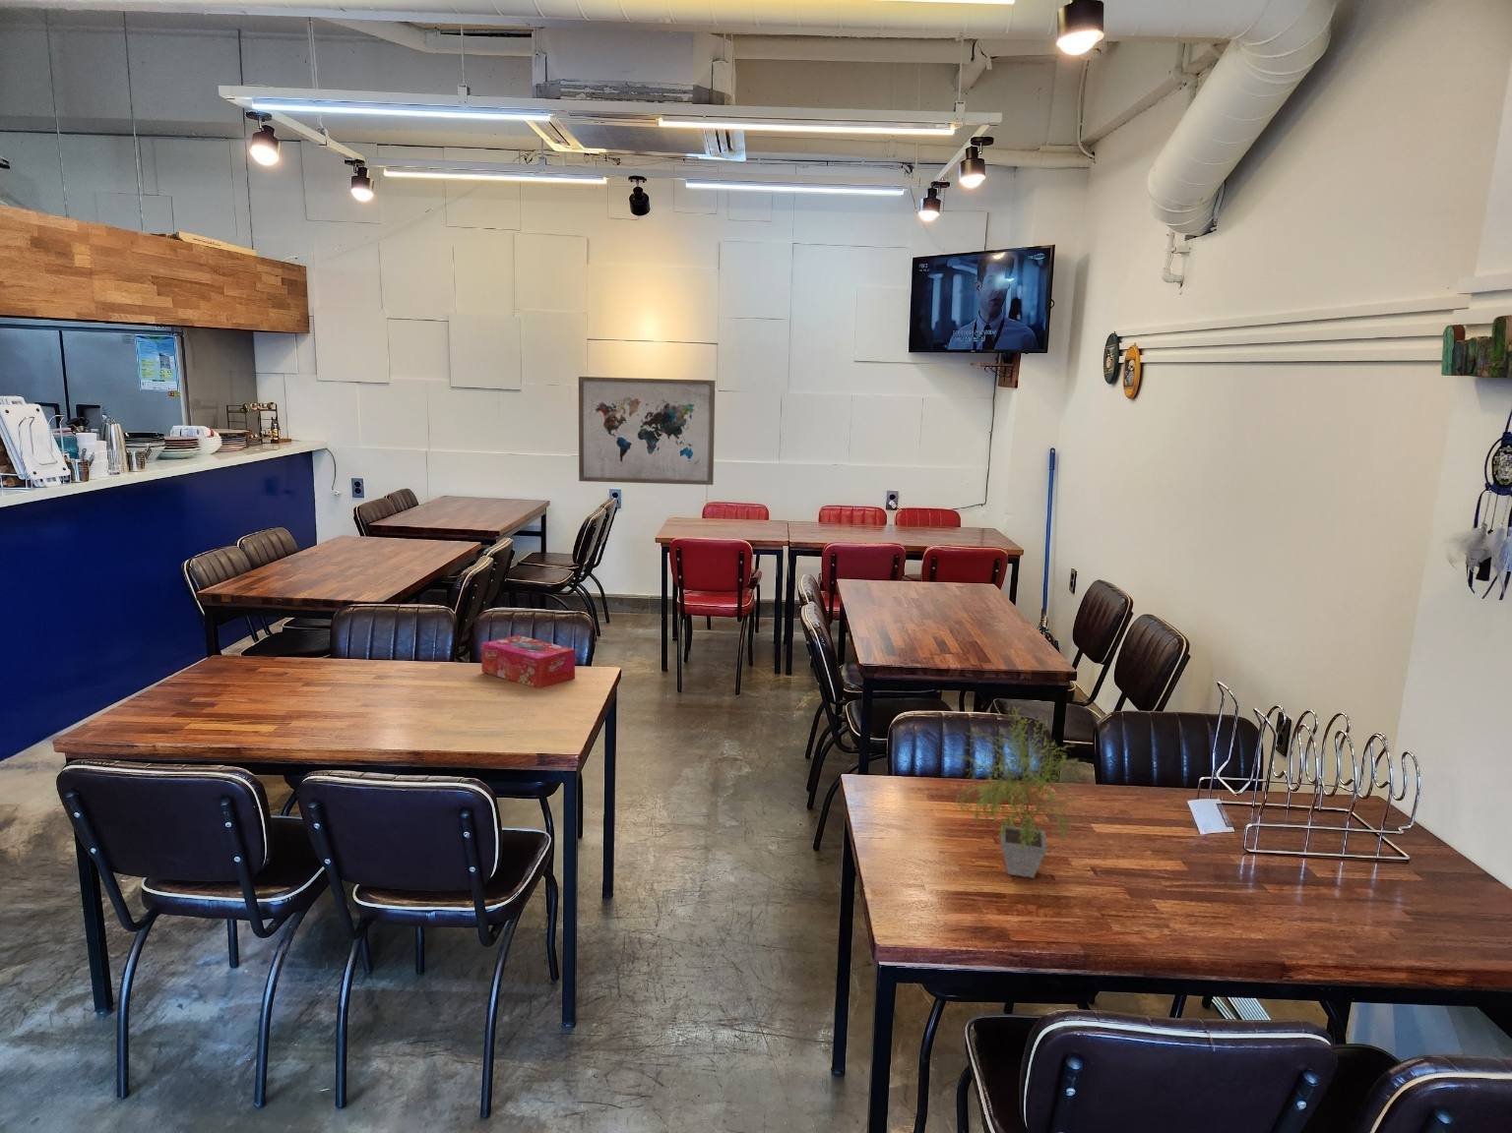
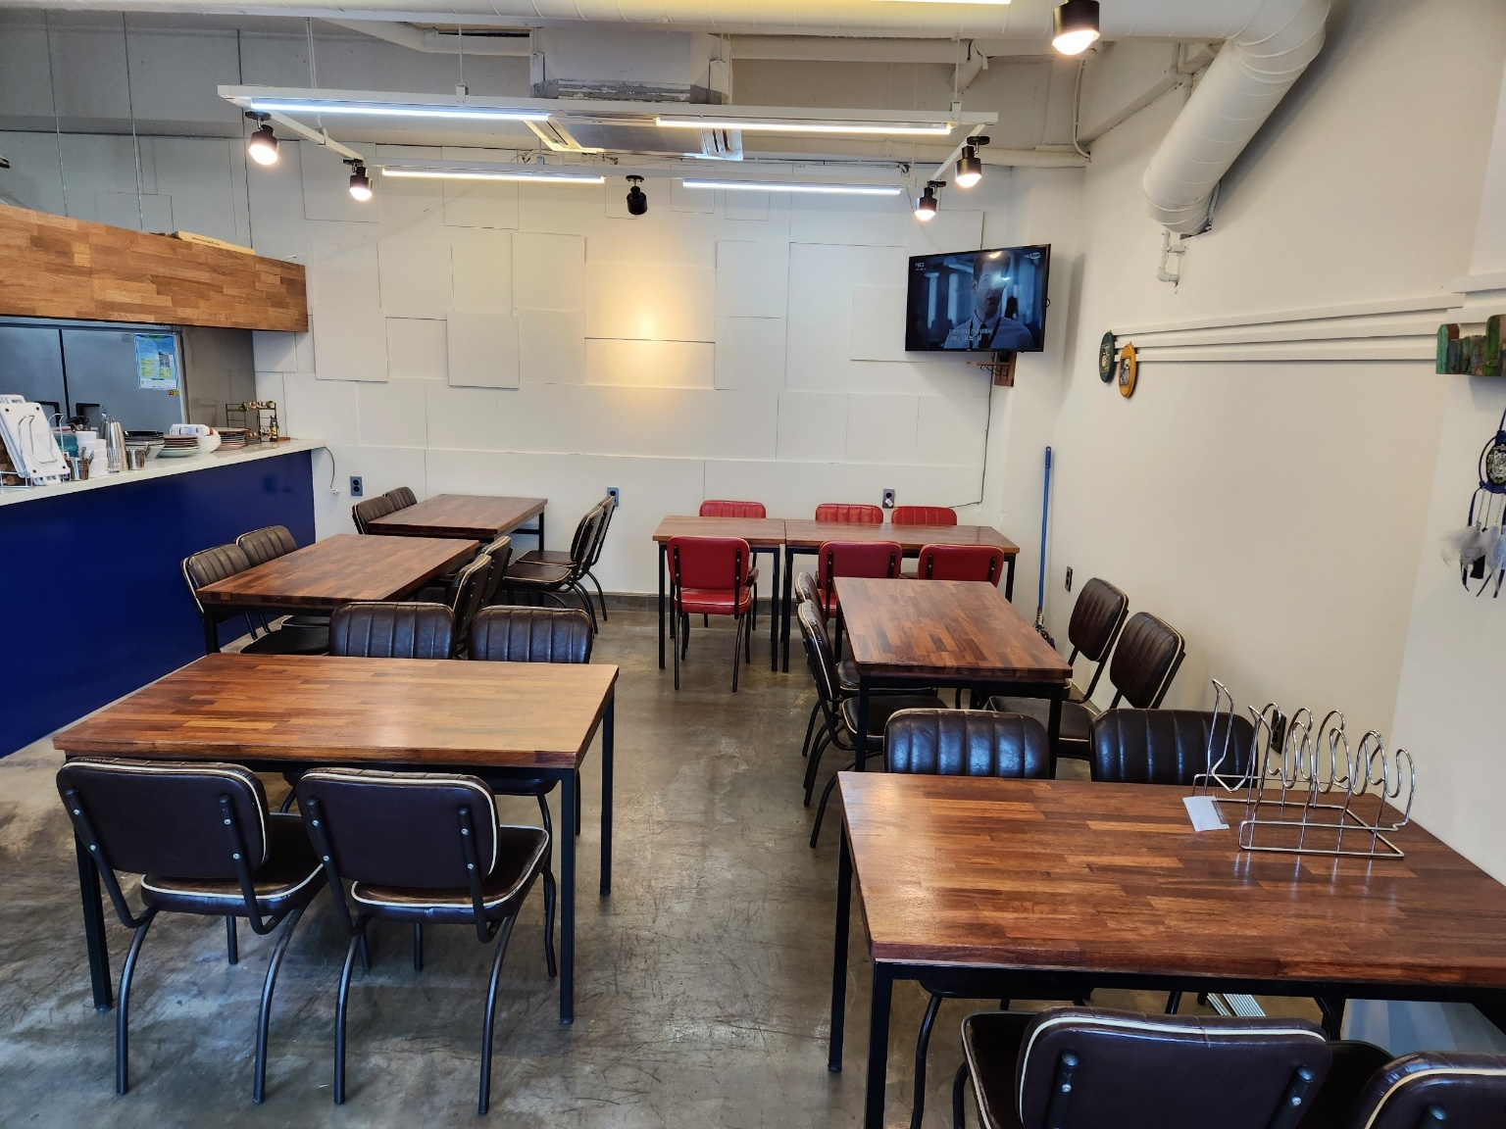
- potted plant (1018, 795)
- tissue box (527, 661)
- wall art (645, 431)
